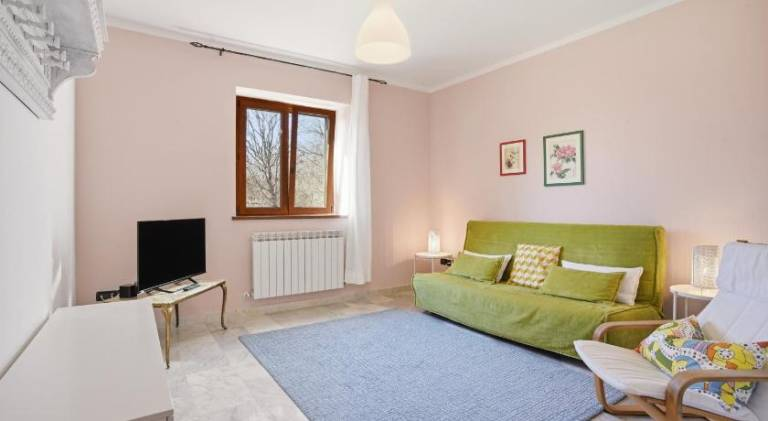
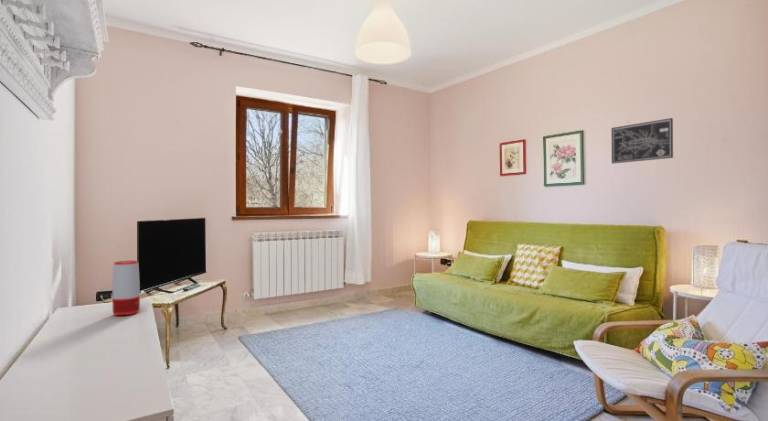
+ wall art (640, 142)
+ speaker (126, 287)
